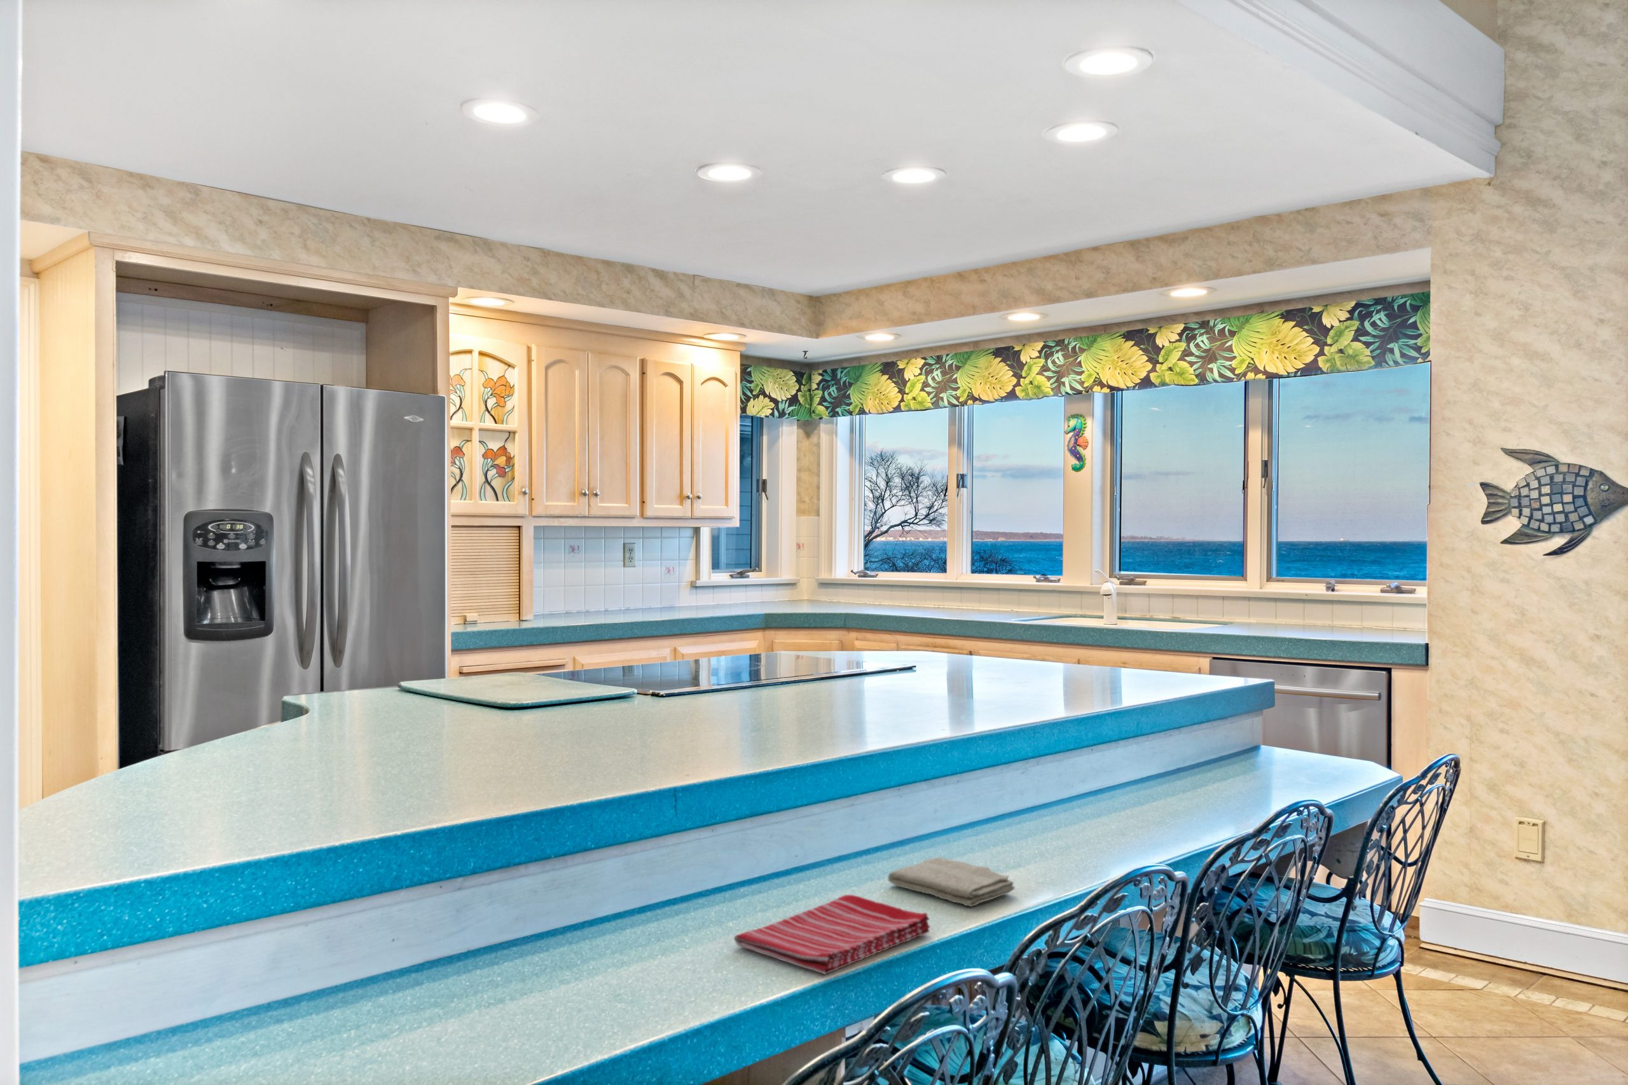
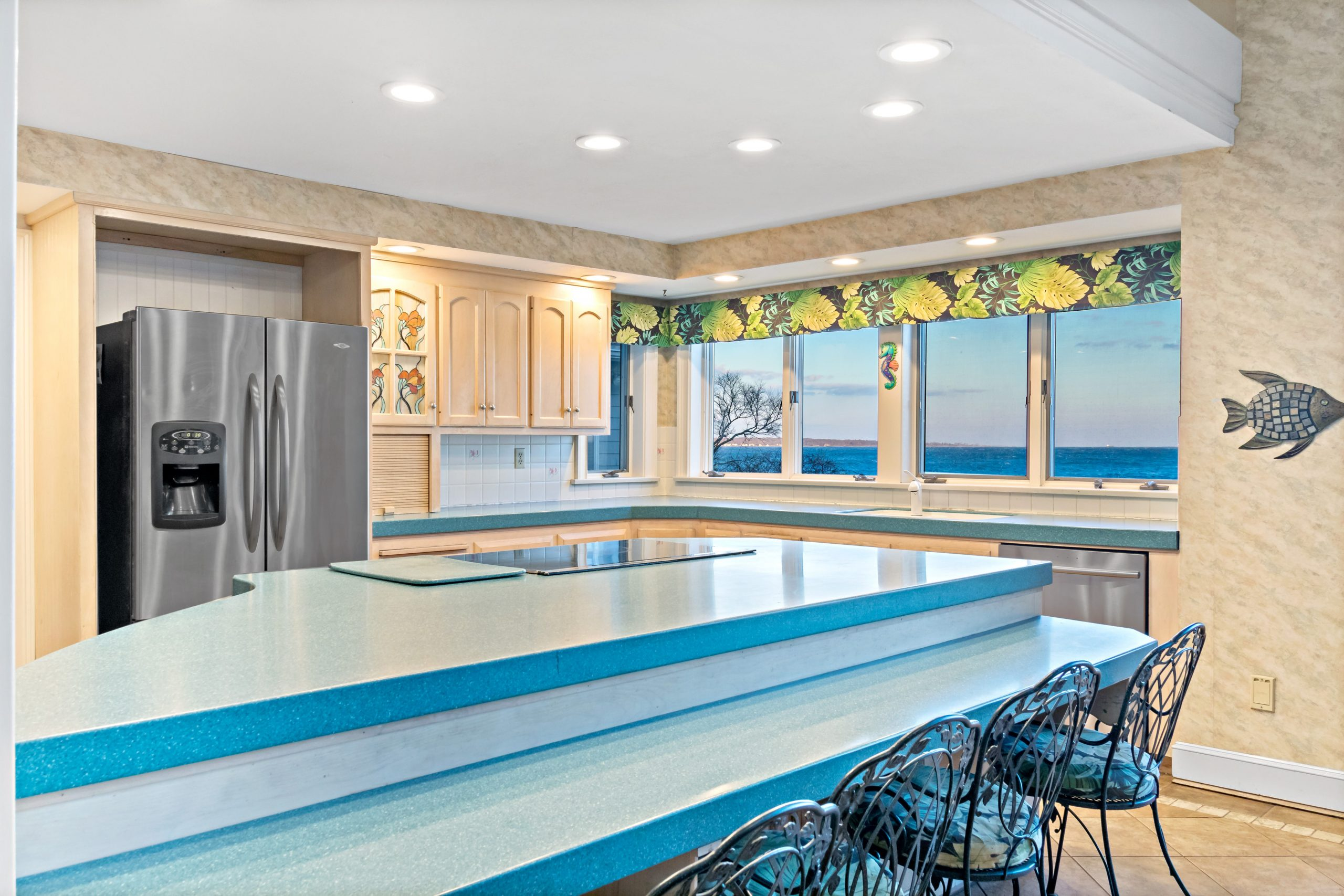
- washcloth (951, 879)
- dish towel (835, 929)
